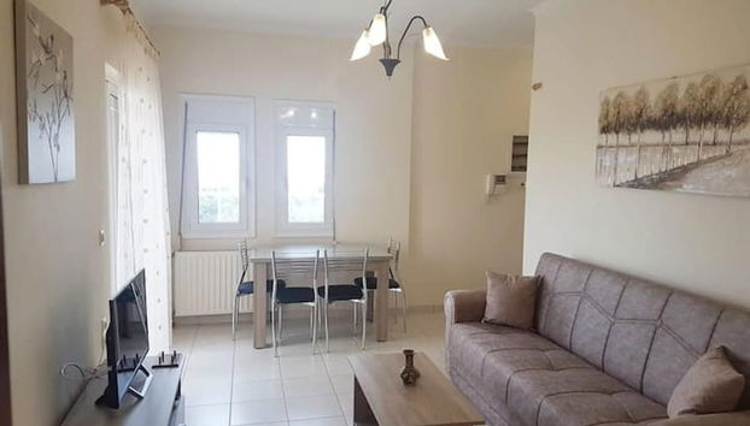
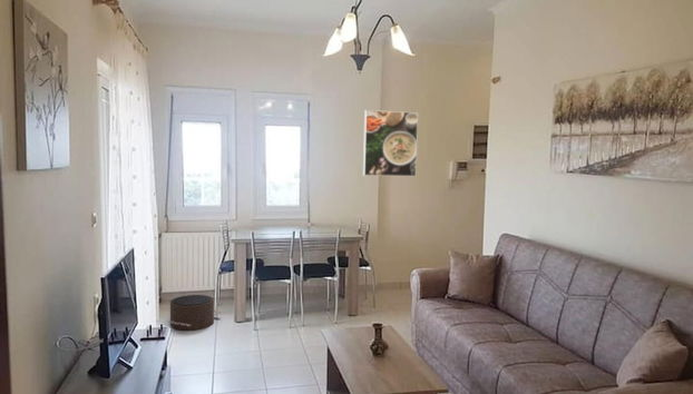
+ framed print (390, 144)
+ pouf (194, 312)
